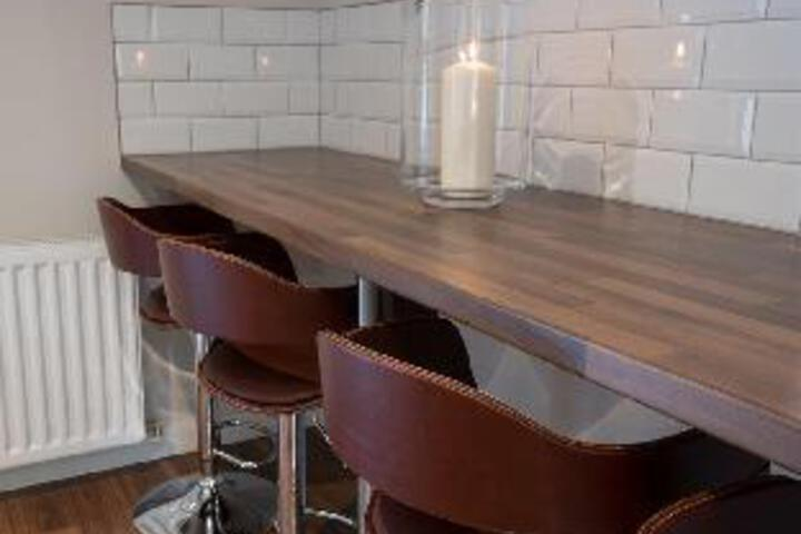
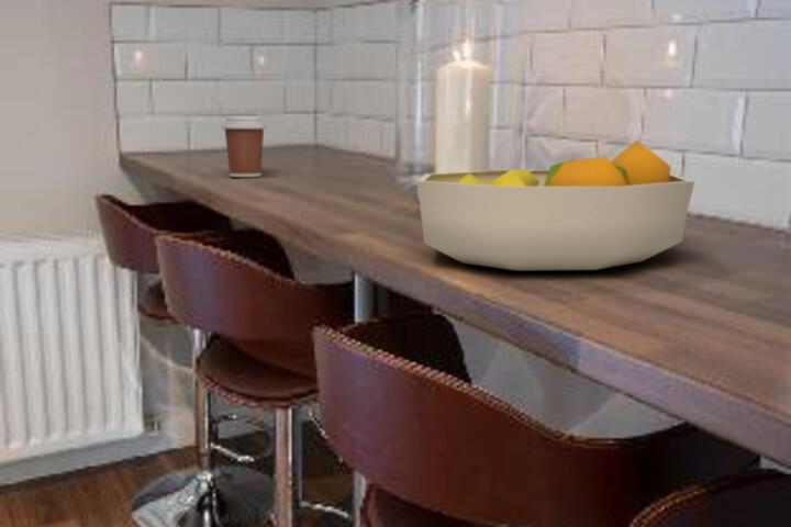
+ coffee cup (244, 146)
+ fruit bowl (553, 199)
